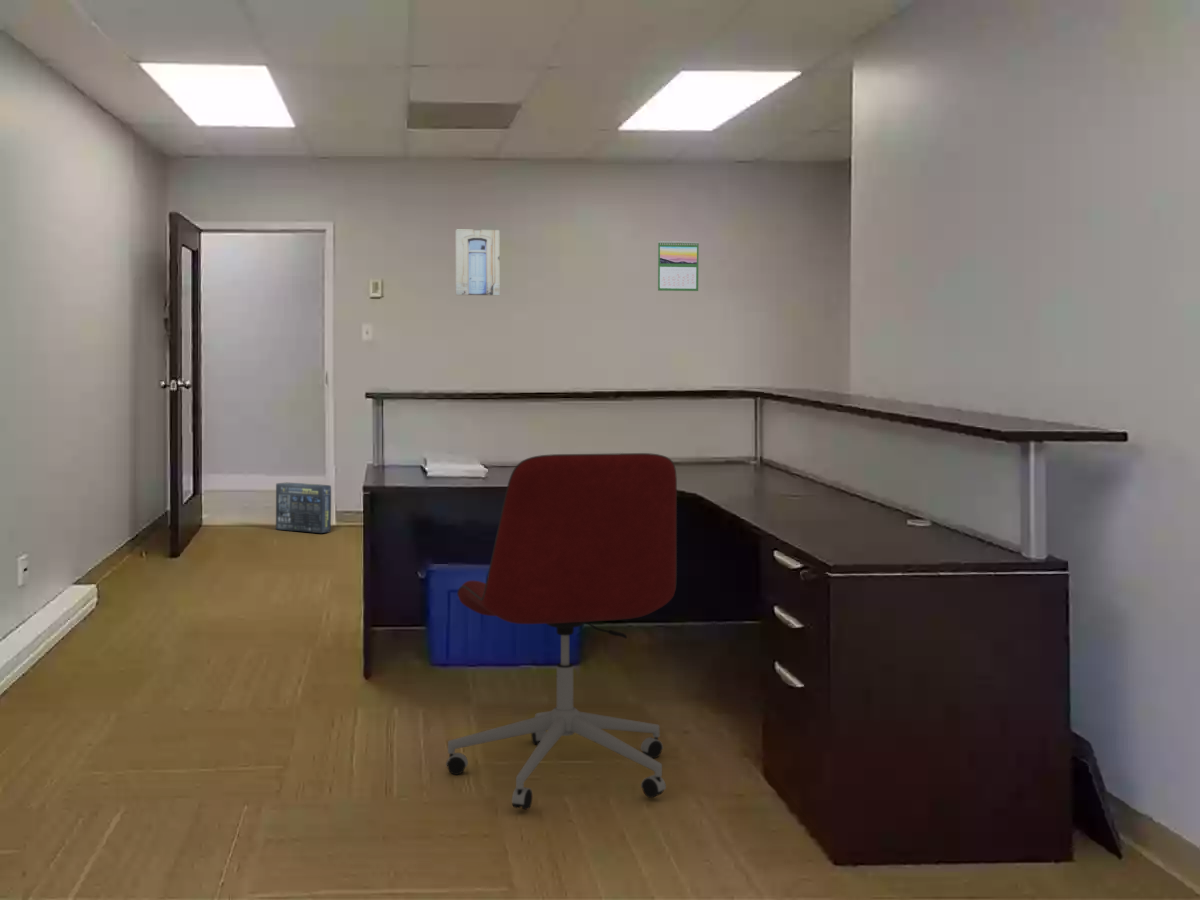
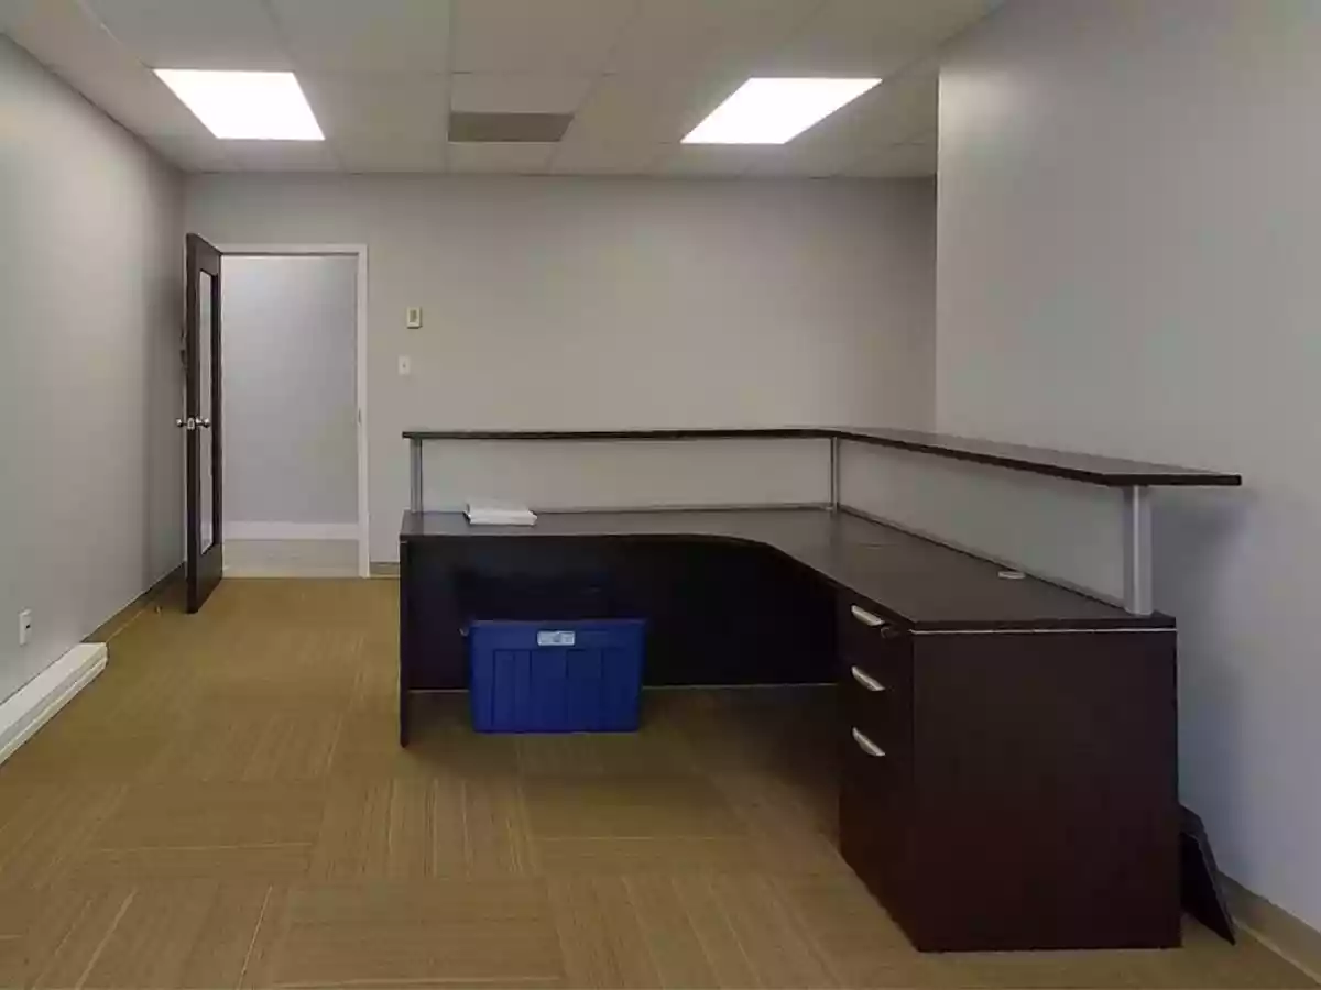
- office chair (565, 612)
- calendar (678, 265)
- wall art (477, 262)
- box (303, 507)
